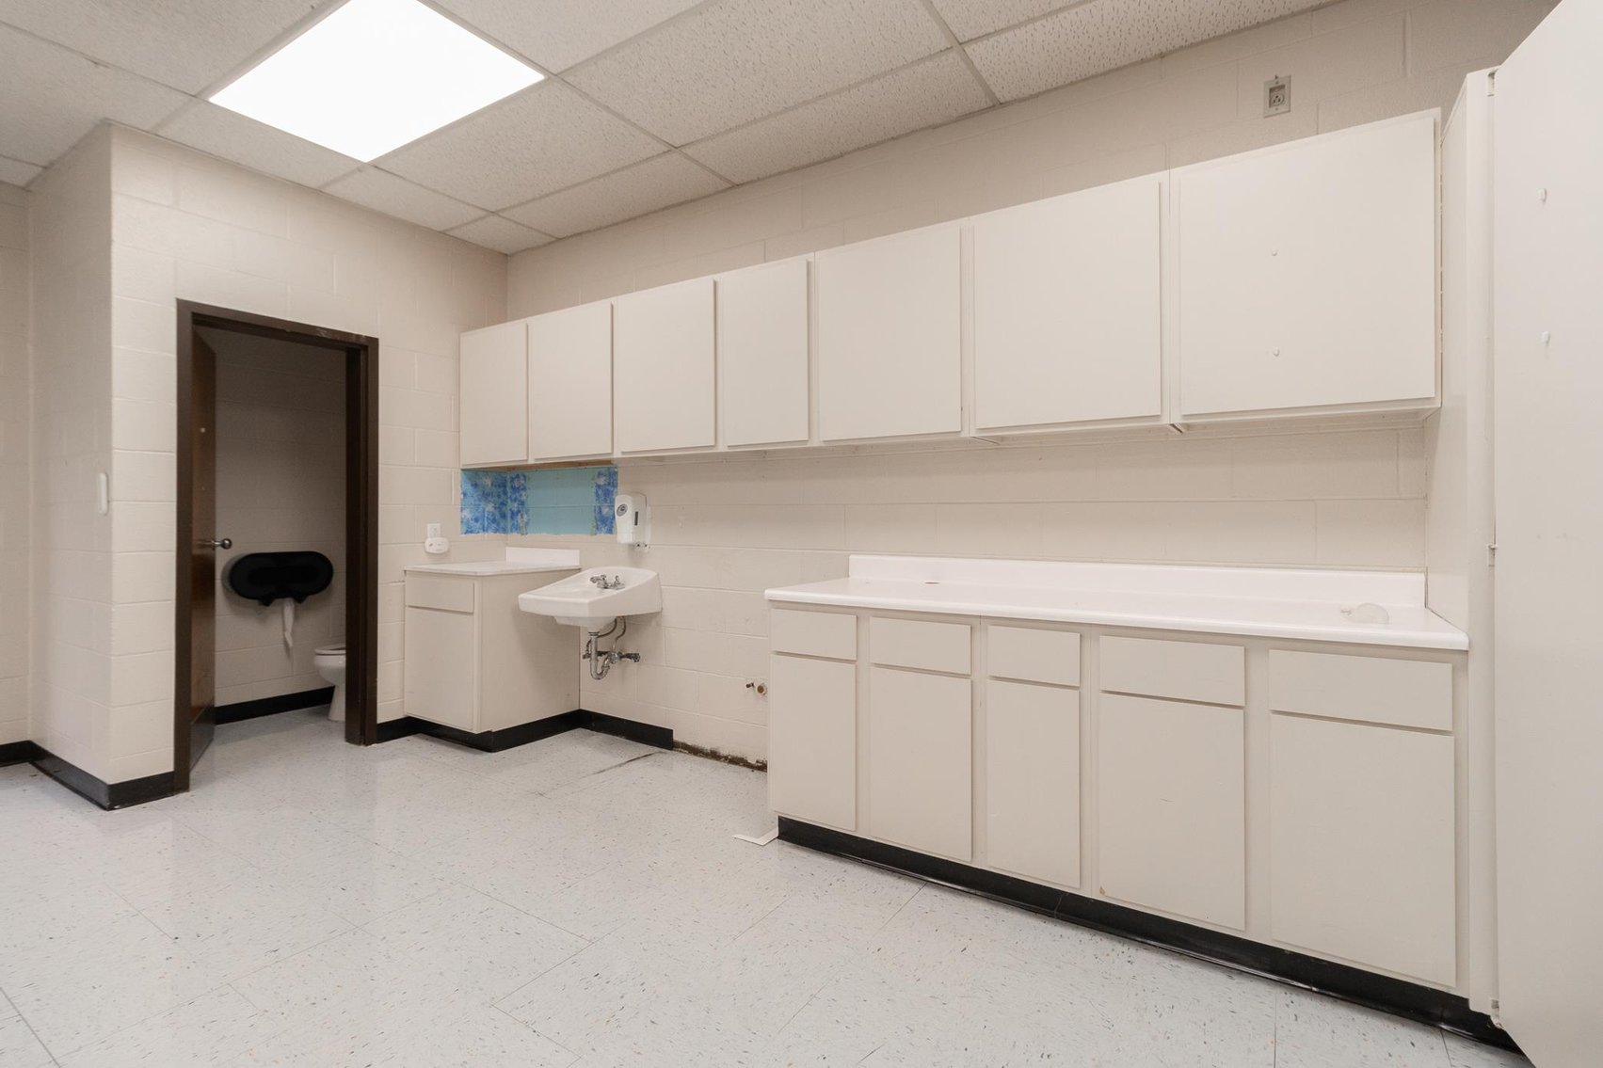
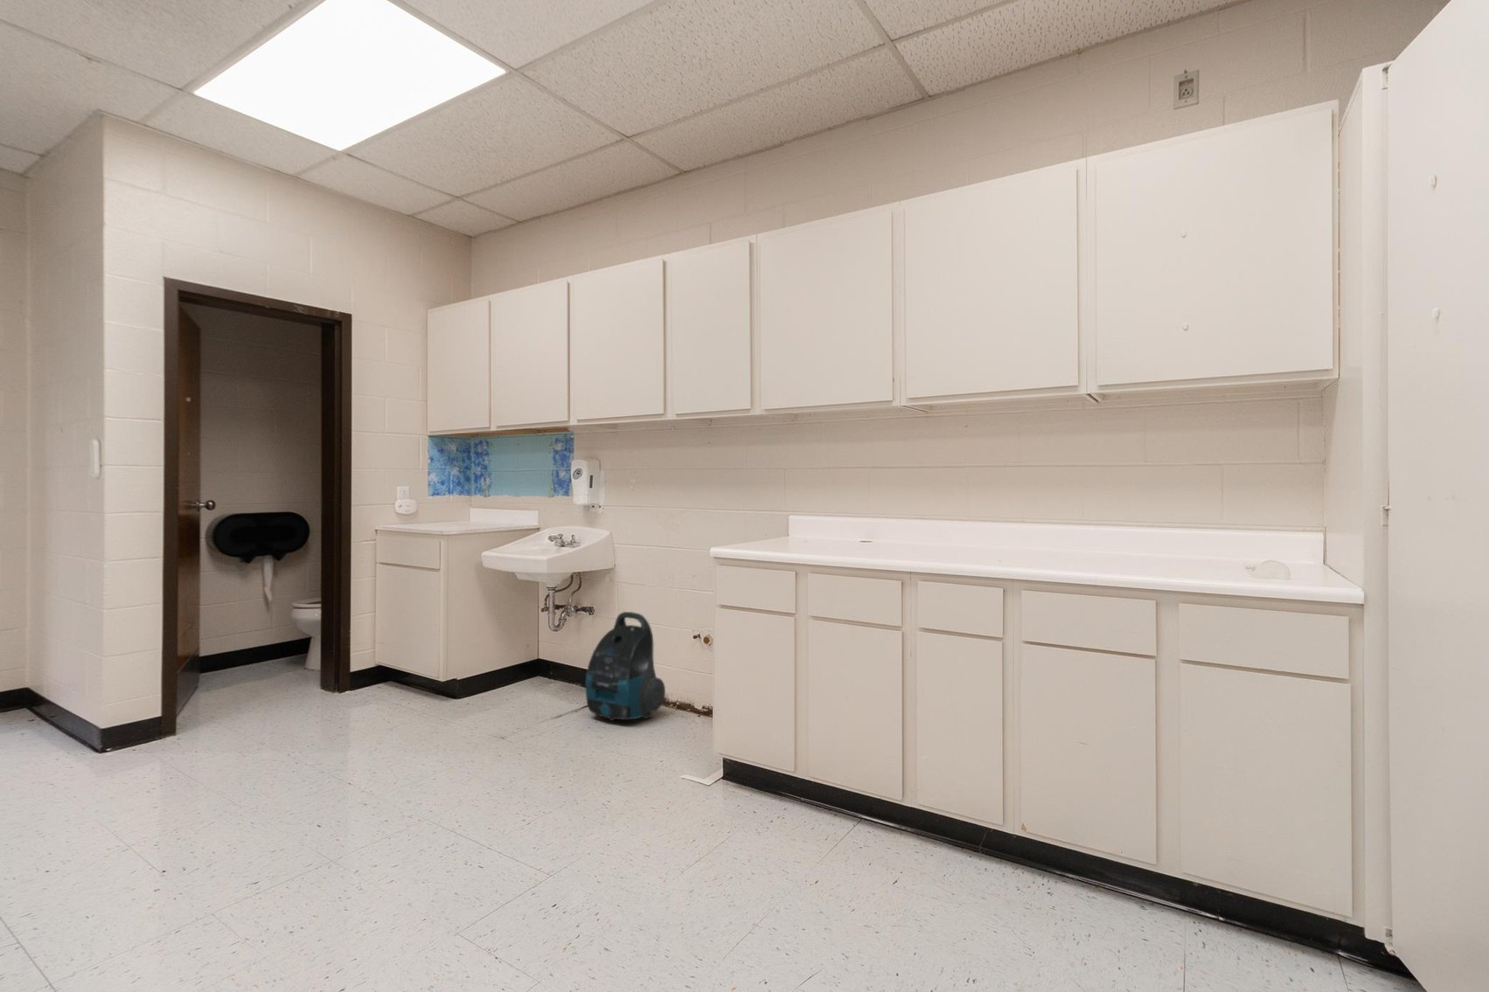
+ vacuum cleaner (622, 665)
